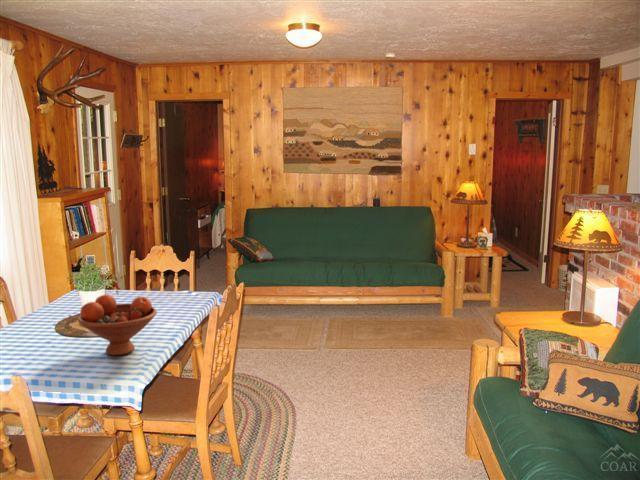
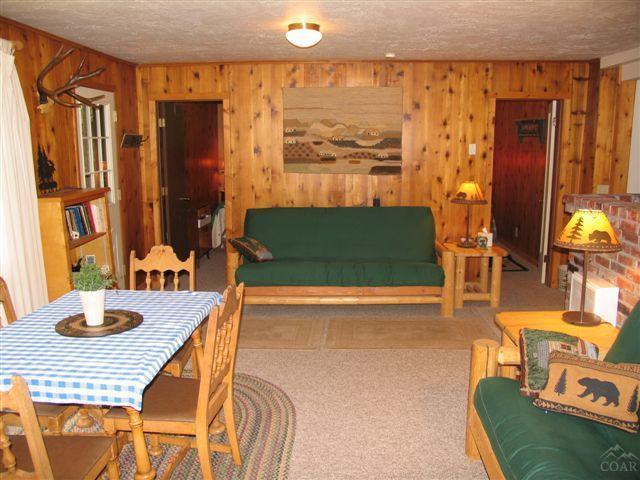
- fruit bowl (118, 325)
